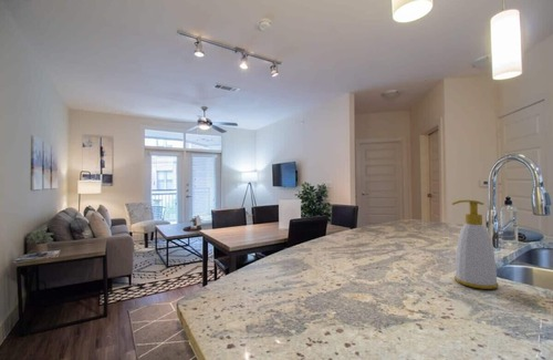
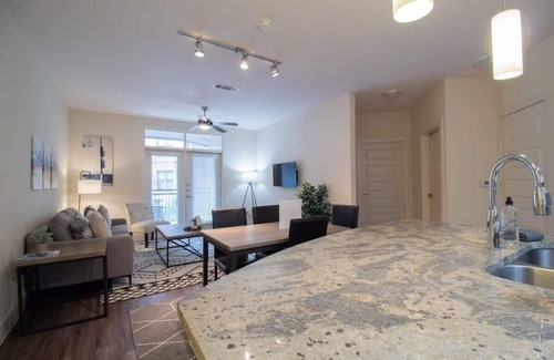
- soap bottle (473, 240)
